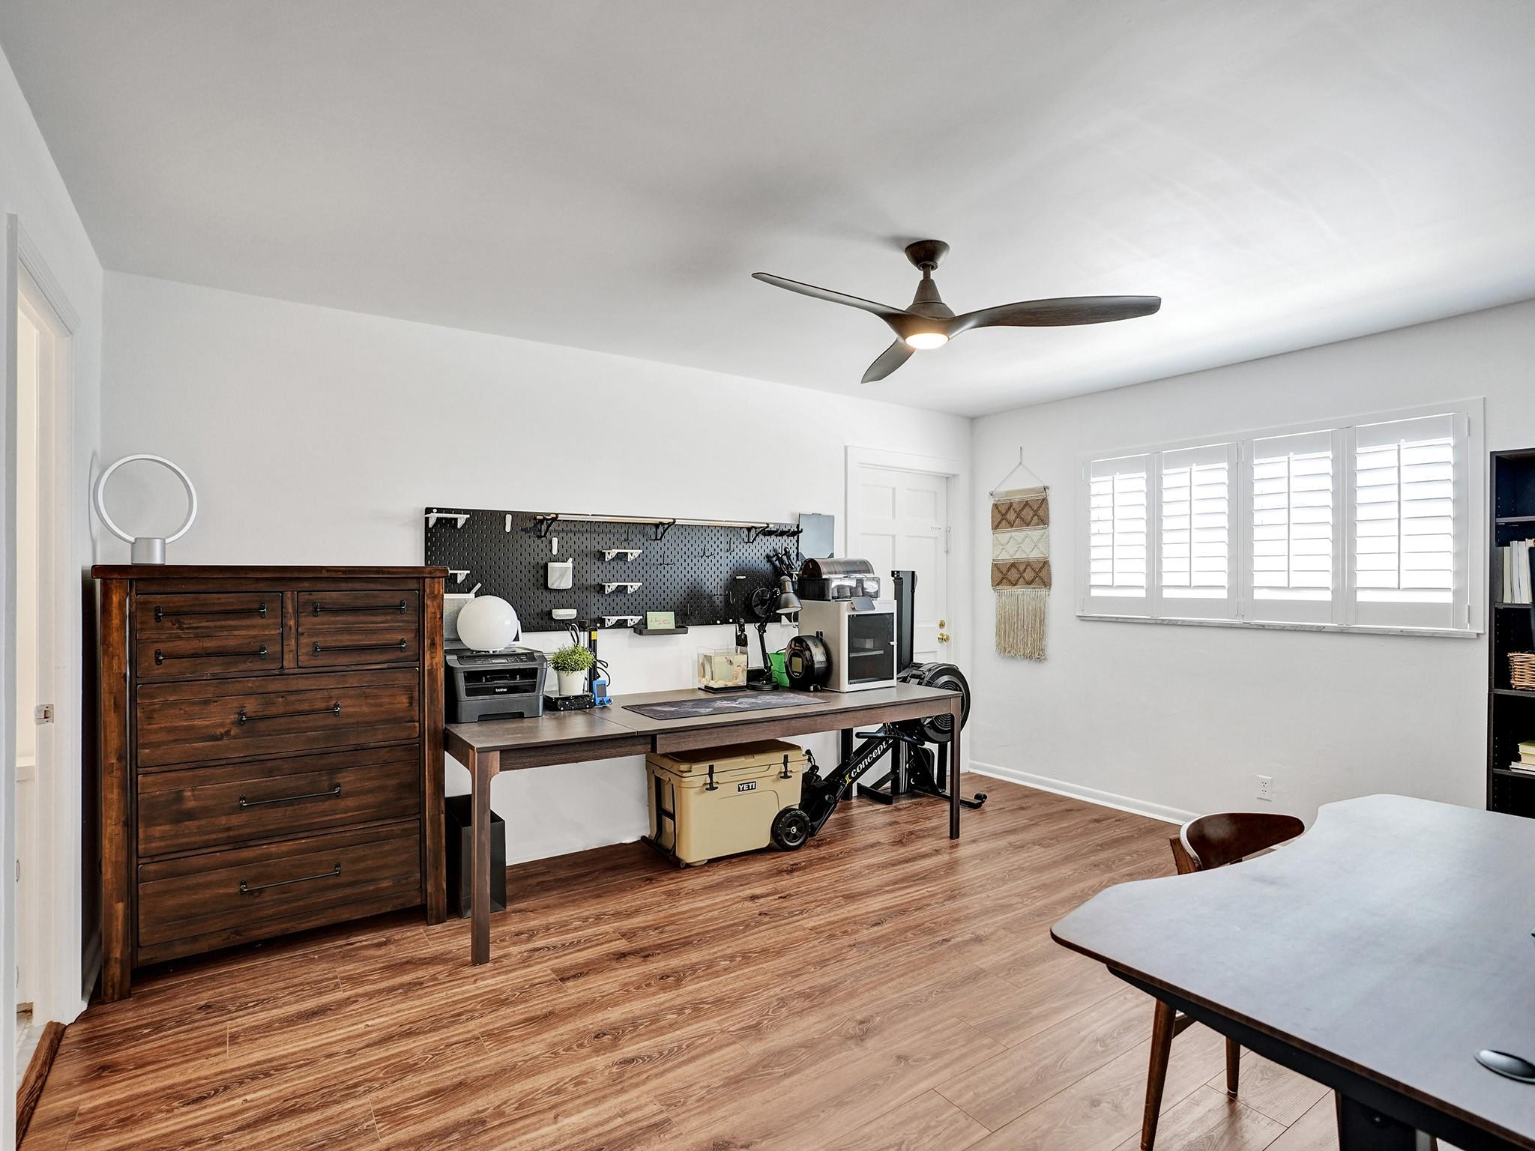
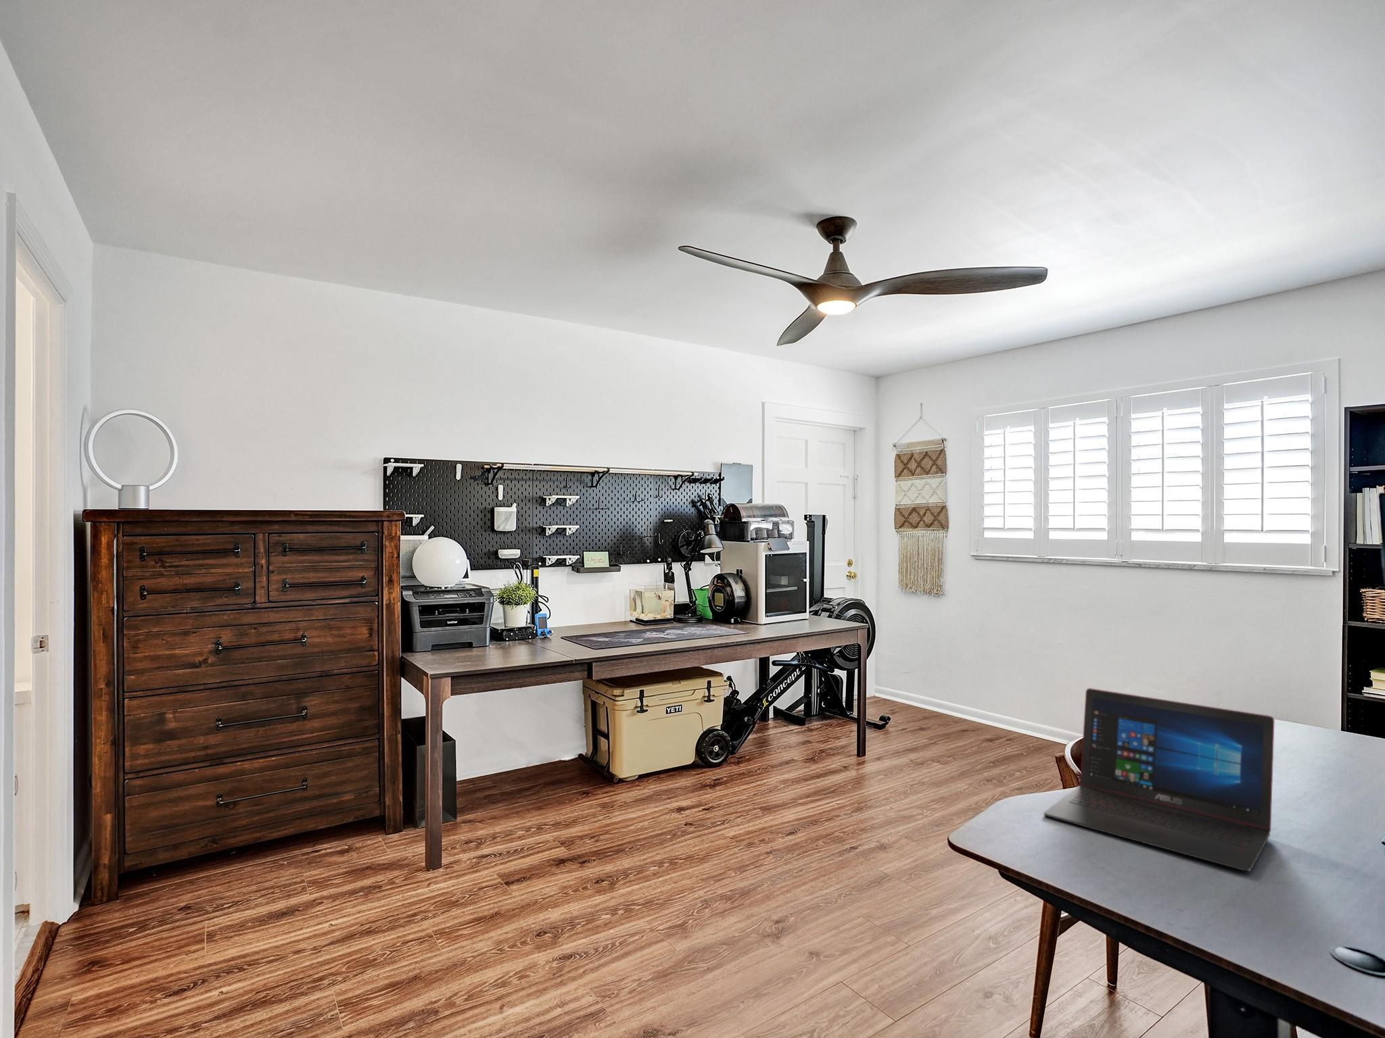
+ laptop (1156, 768)
